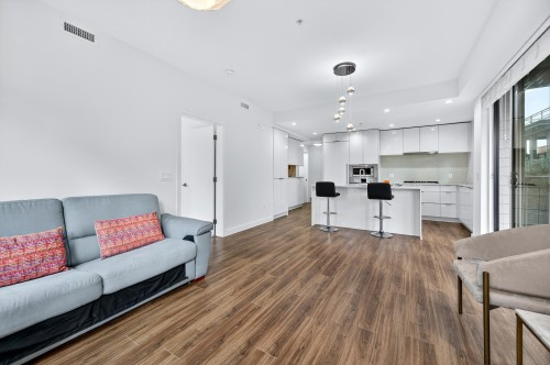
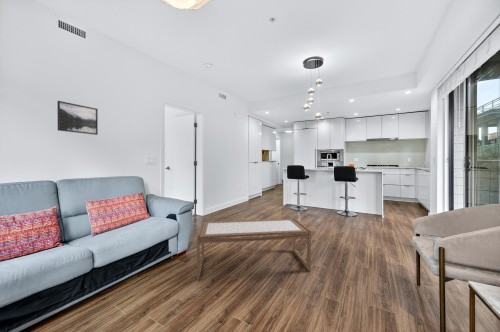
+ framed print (78, 118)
+ coffee table (252, 240)
